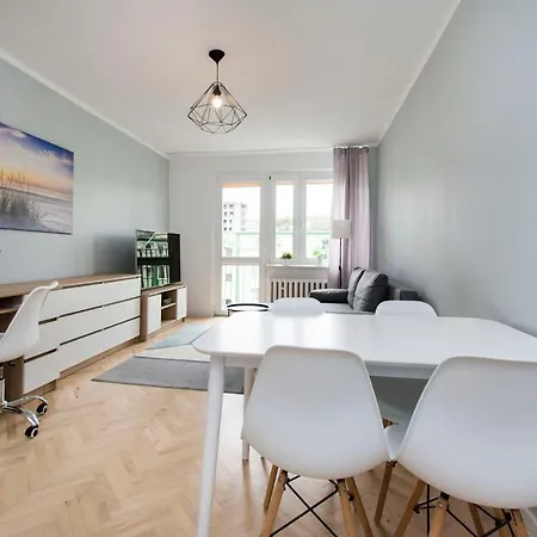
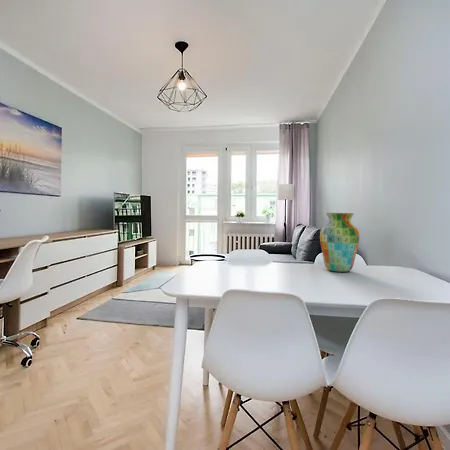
+ vase (339, 241)
